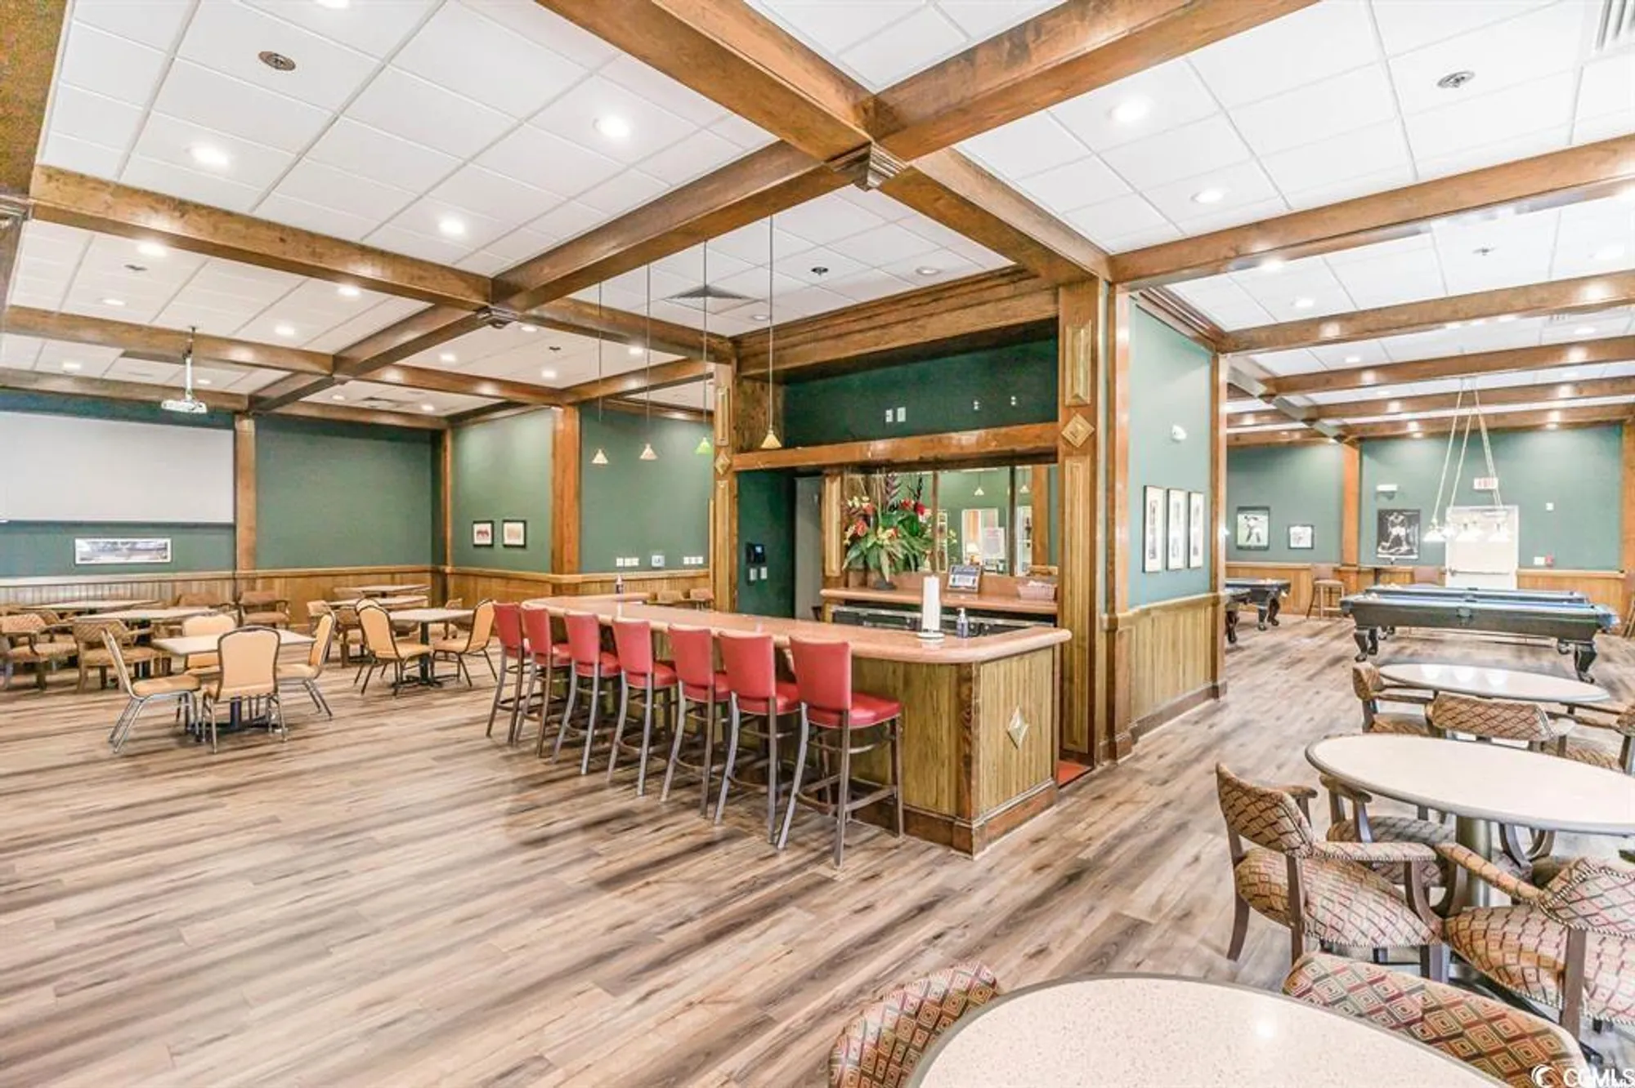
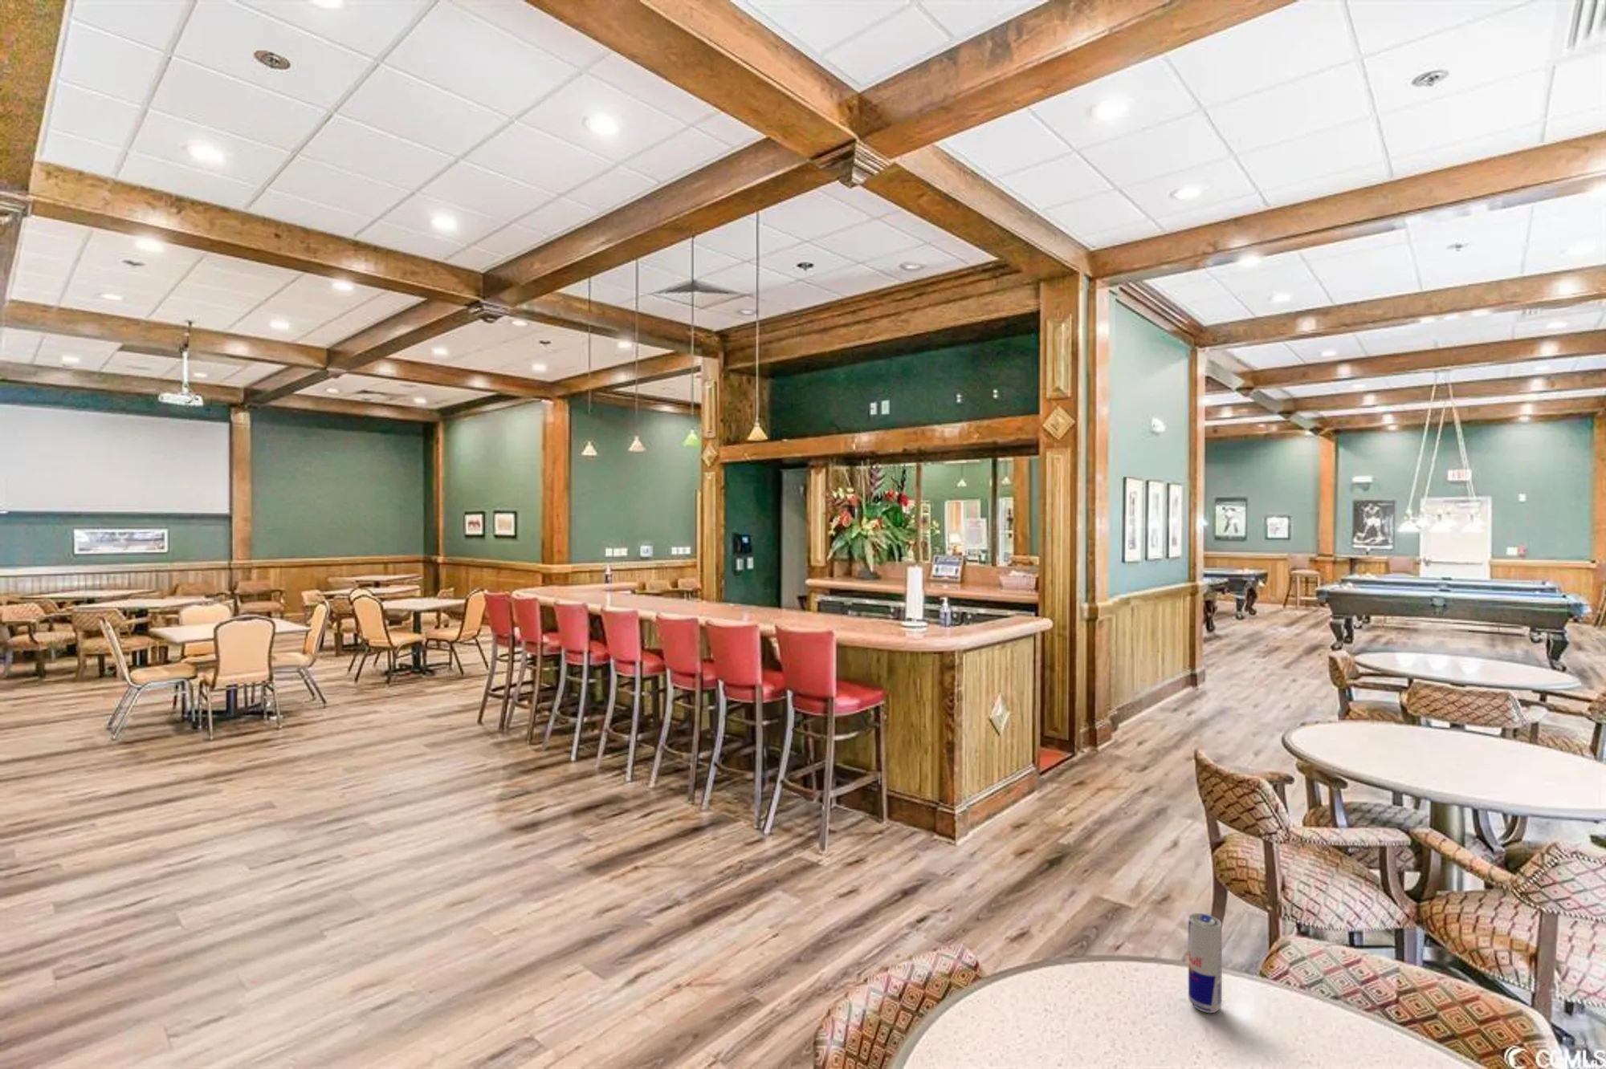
+ beverage can (1205, 963)
